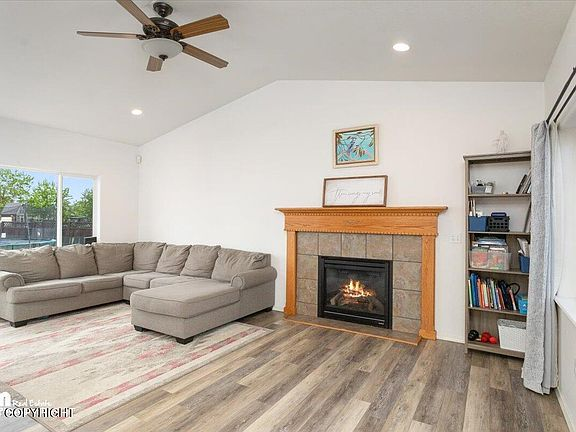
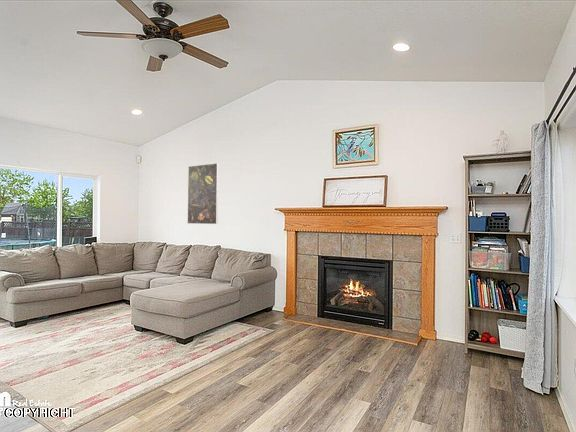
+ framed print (202, 194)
